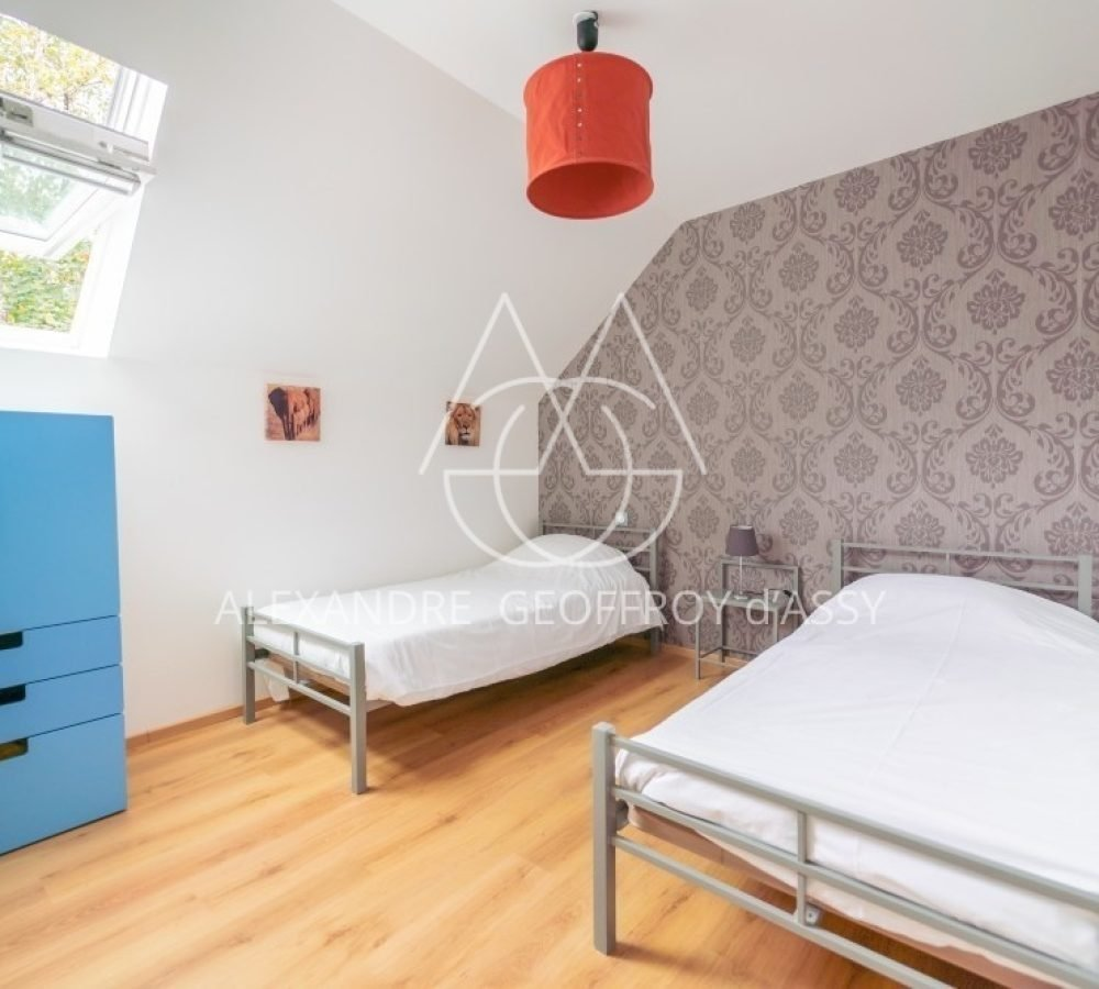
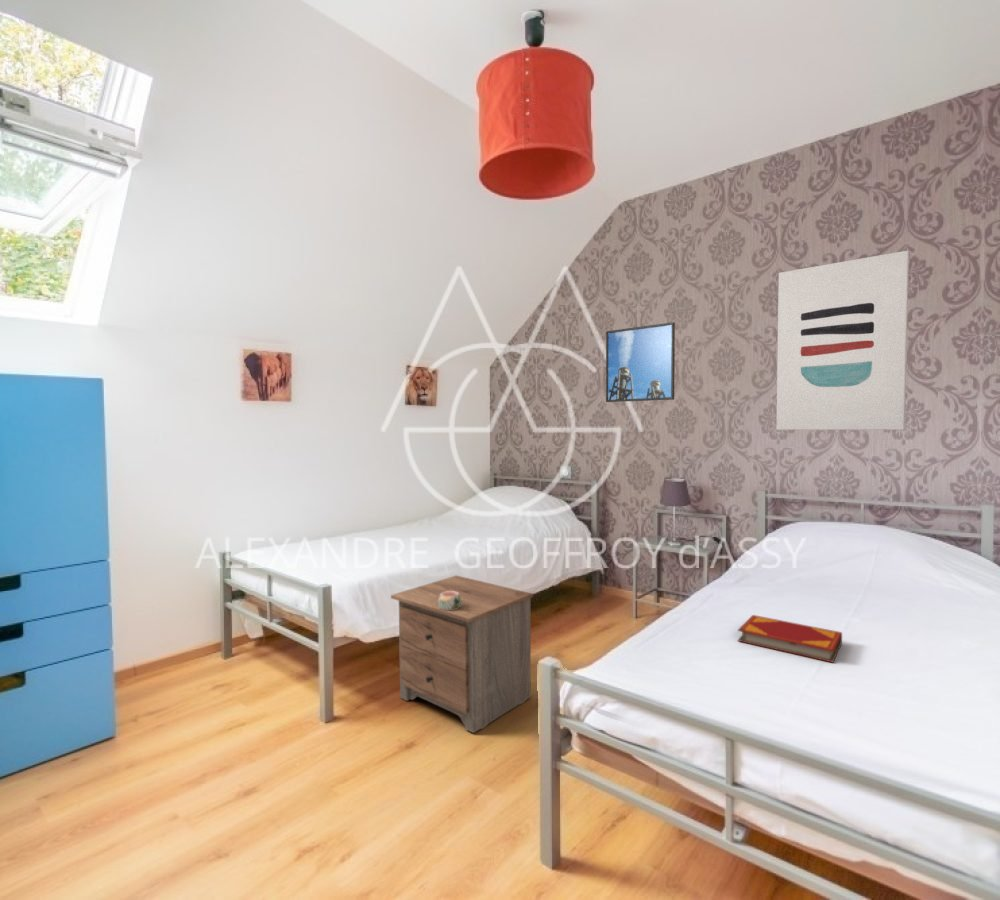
+ wall art (838, 346)
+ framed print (638, 364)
+ nightstand (461, 647)
+ mug (451, 600)
+ hardback book (789, 636)
